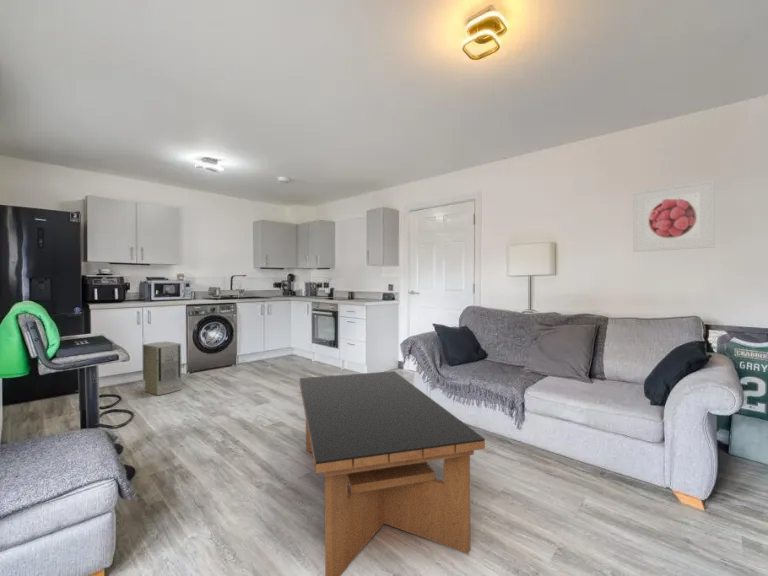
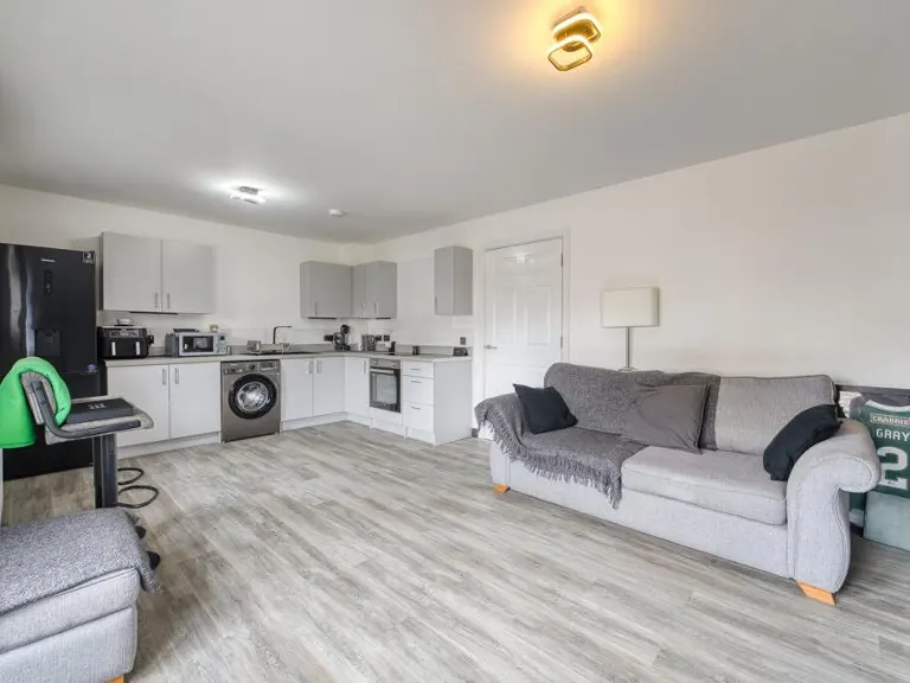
- air purifier (162, 367)
- coffee table (369, 445)
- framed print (671, 218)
